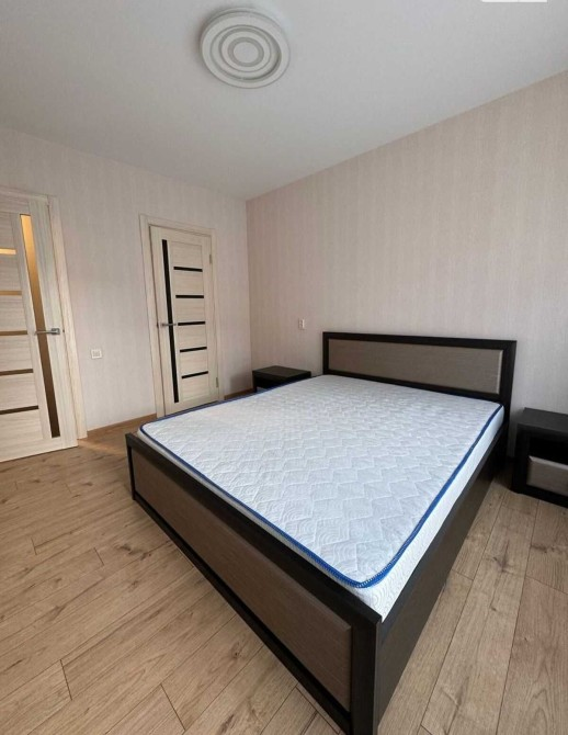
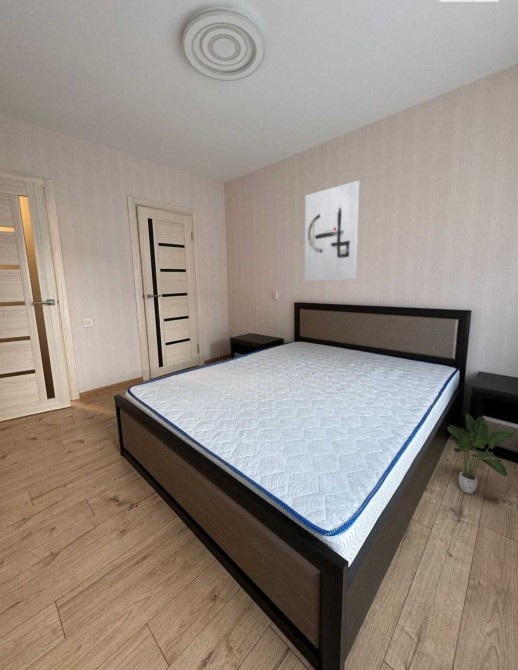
+ potted plant (476, 454)
+ wall art (329, 235)
